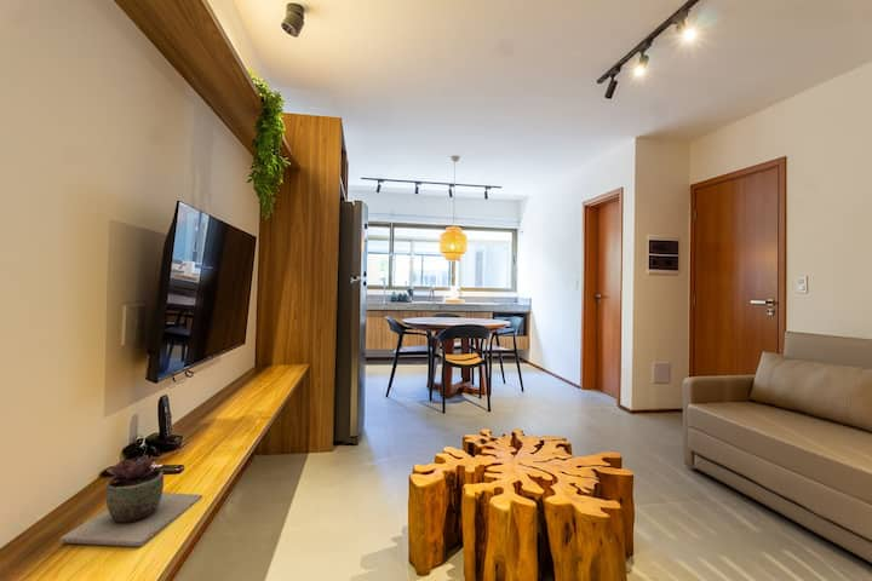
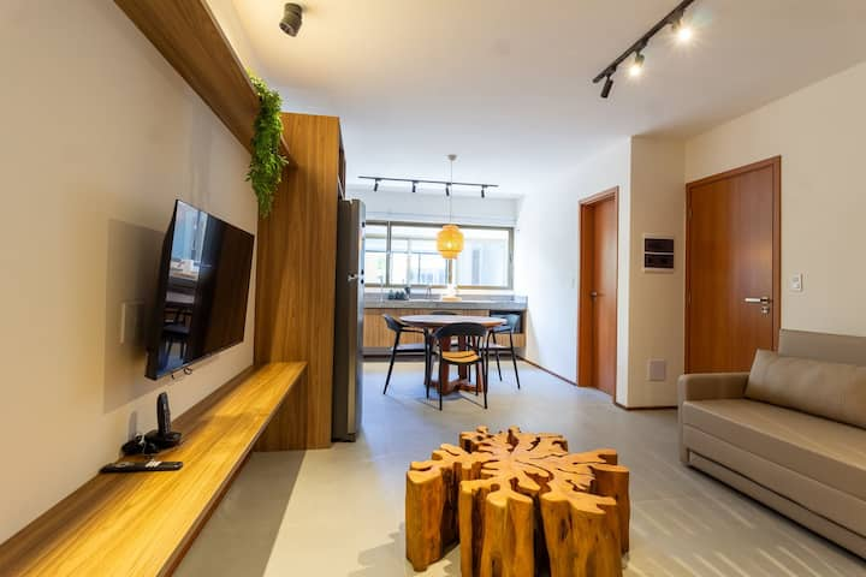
- succulent plant (139, 487)
